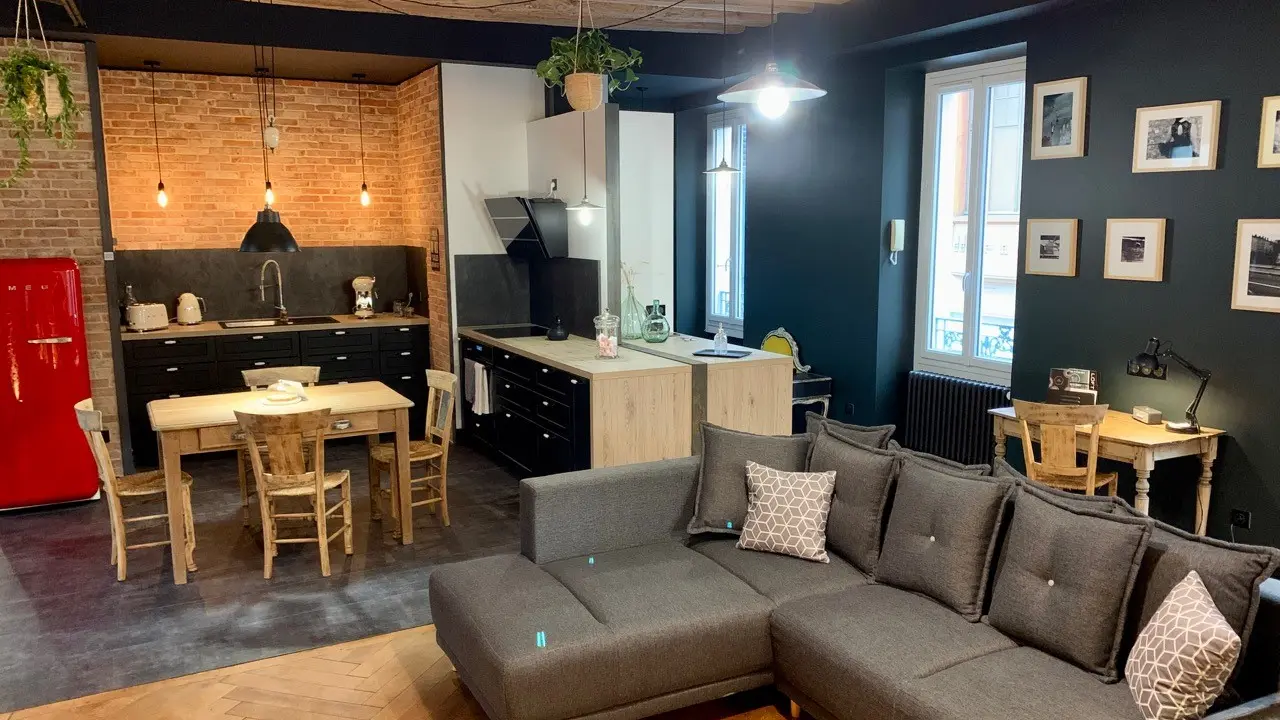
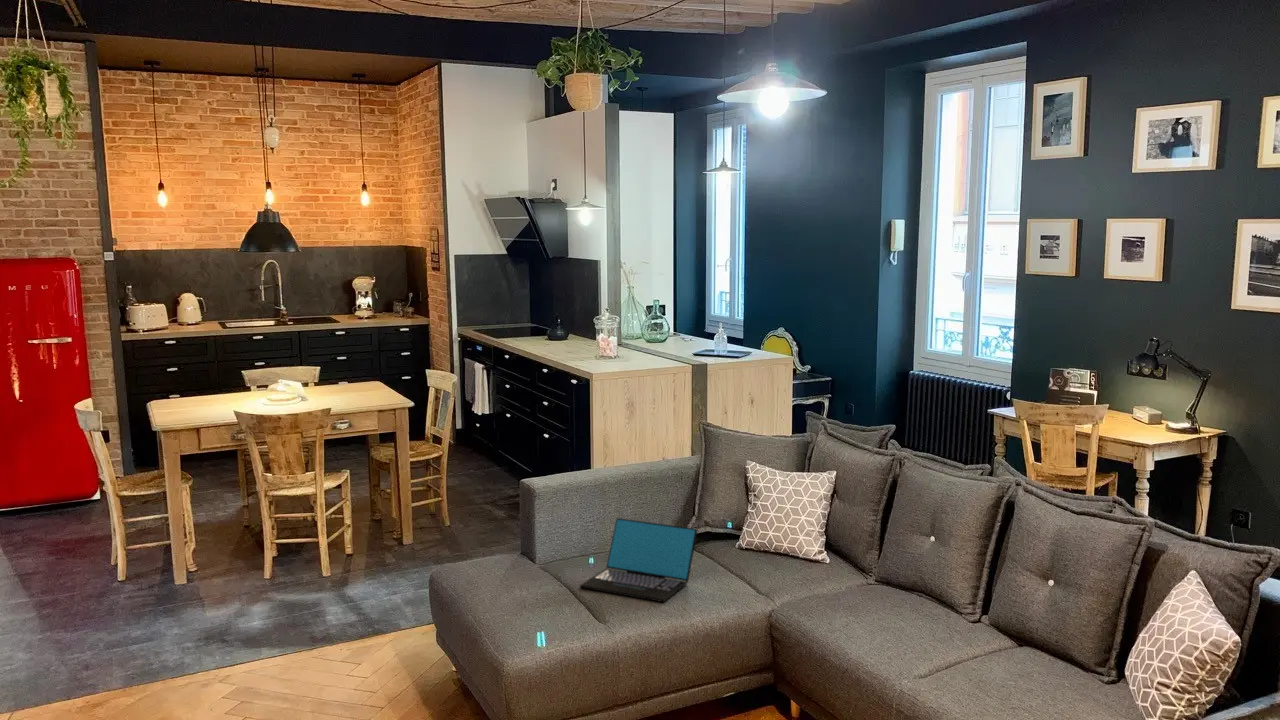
+ laptop (639, 557)
